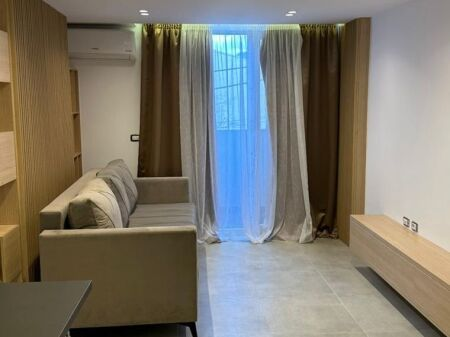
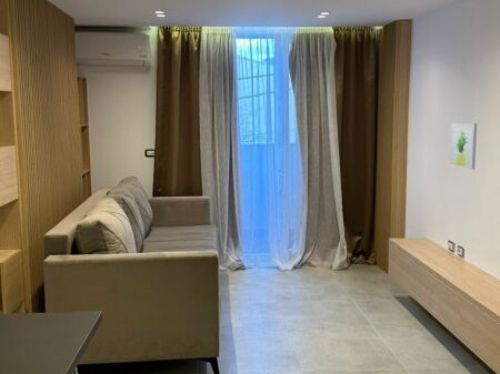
+ wall art (462, 145)
